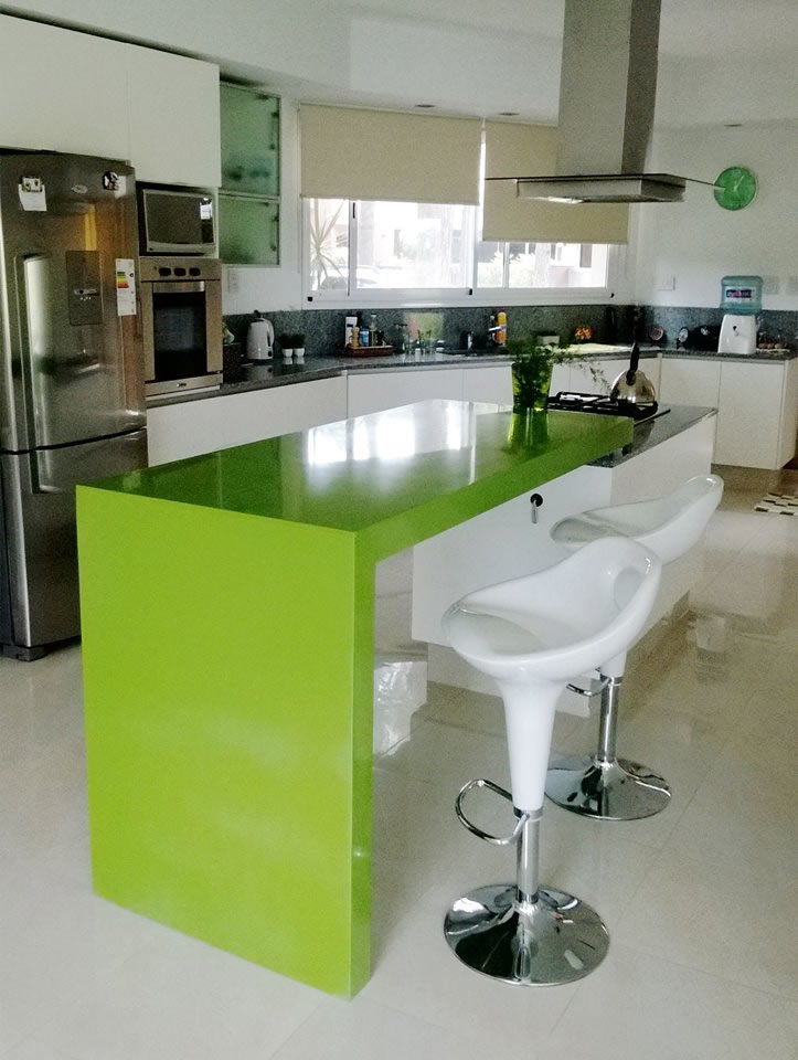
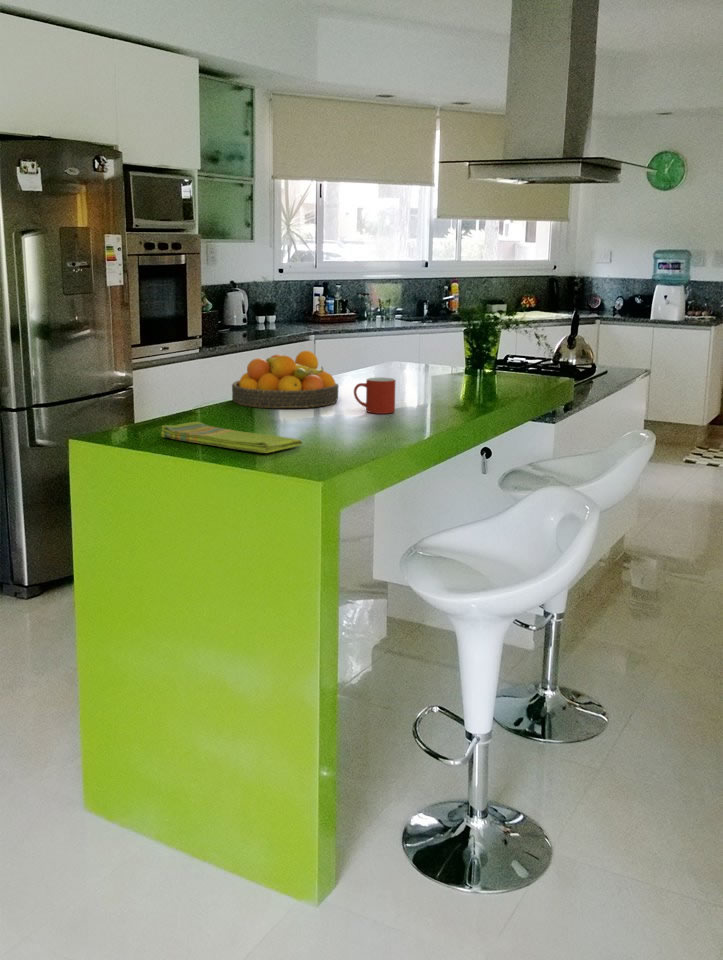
+ mug (374, 395)
+ dish towel (230, 435)
+ fruit bowl (285, 376)
